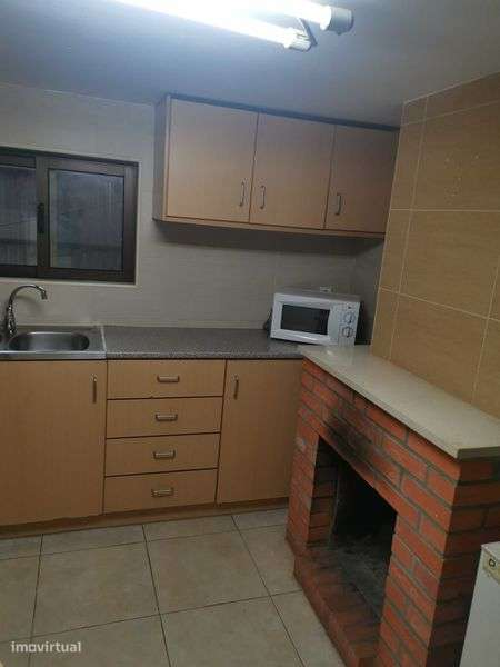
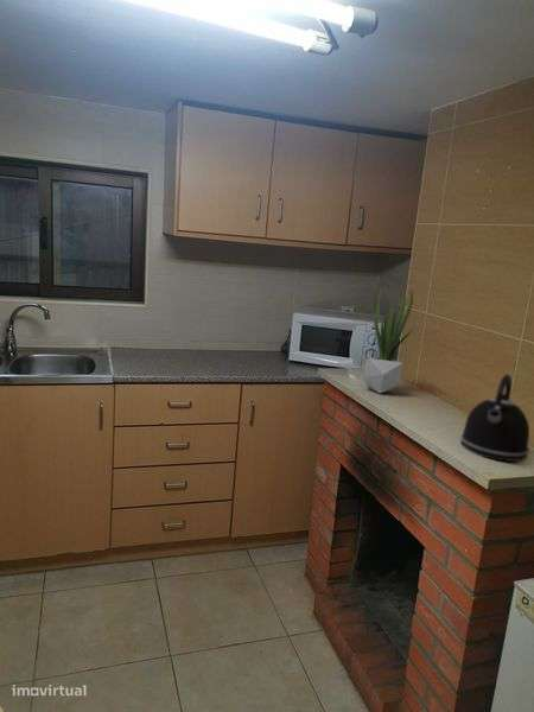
+ kettle (500, 412)
+ potted plant (389, 339)
